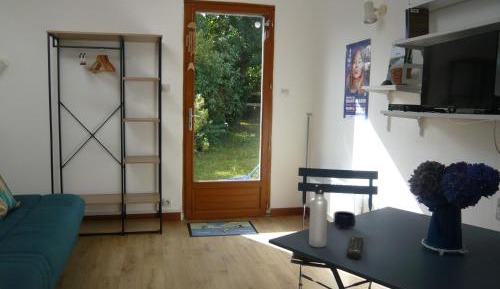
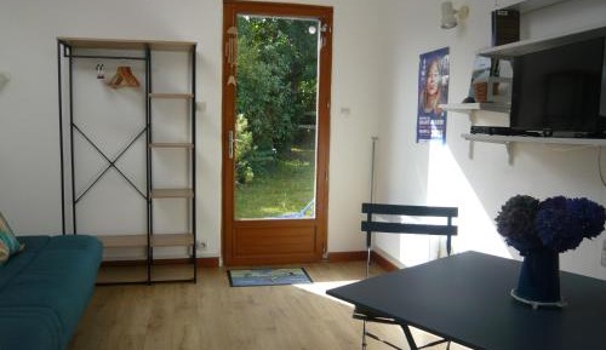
- water bottle (318, 215)
- mug (345, 220)
- remote control (355, 247)
